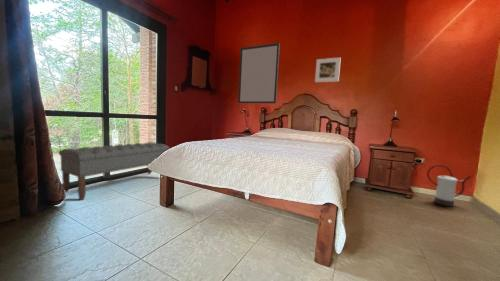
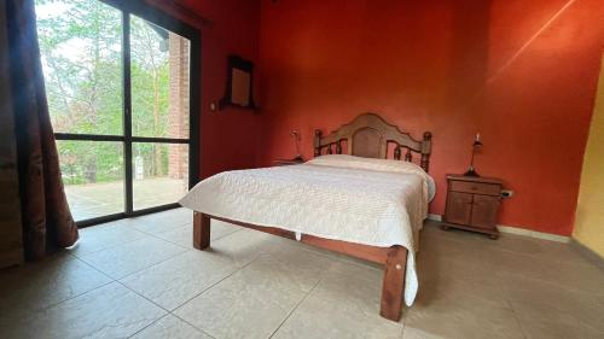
- watering can (447, 184)
- home mirror (257, 75)
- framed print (327, 70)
- bench (122, 165)
